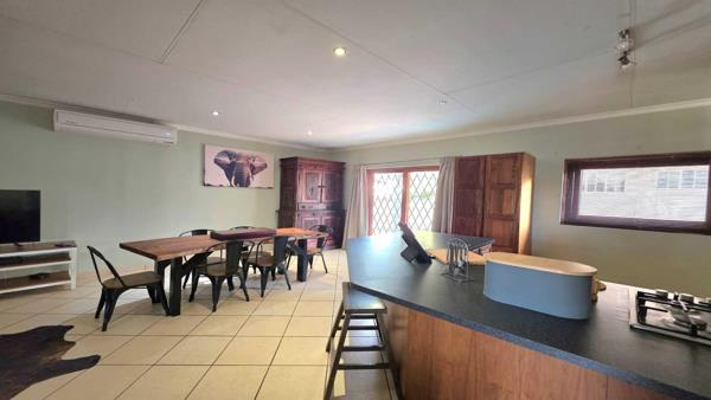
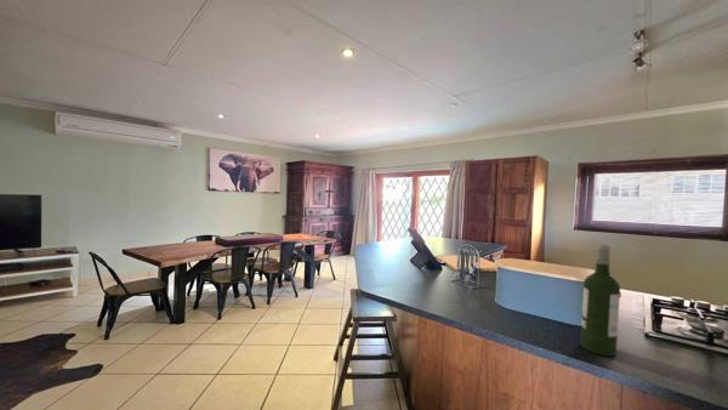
+ wine bottle (601, 296)
